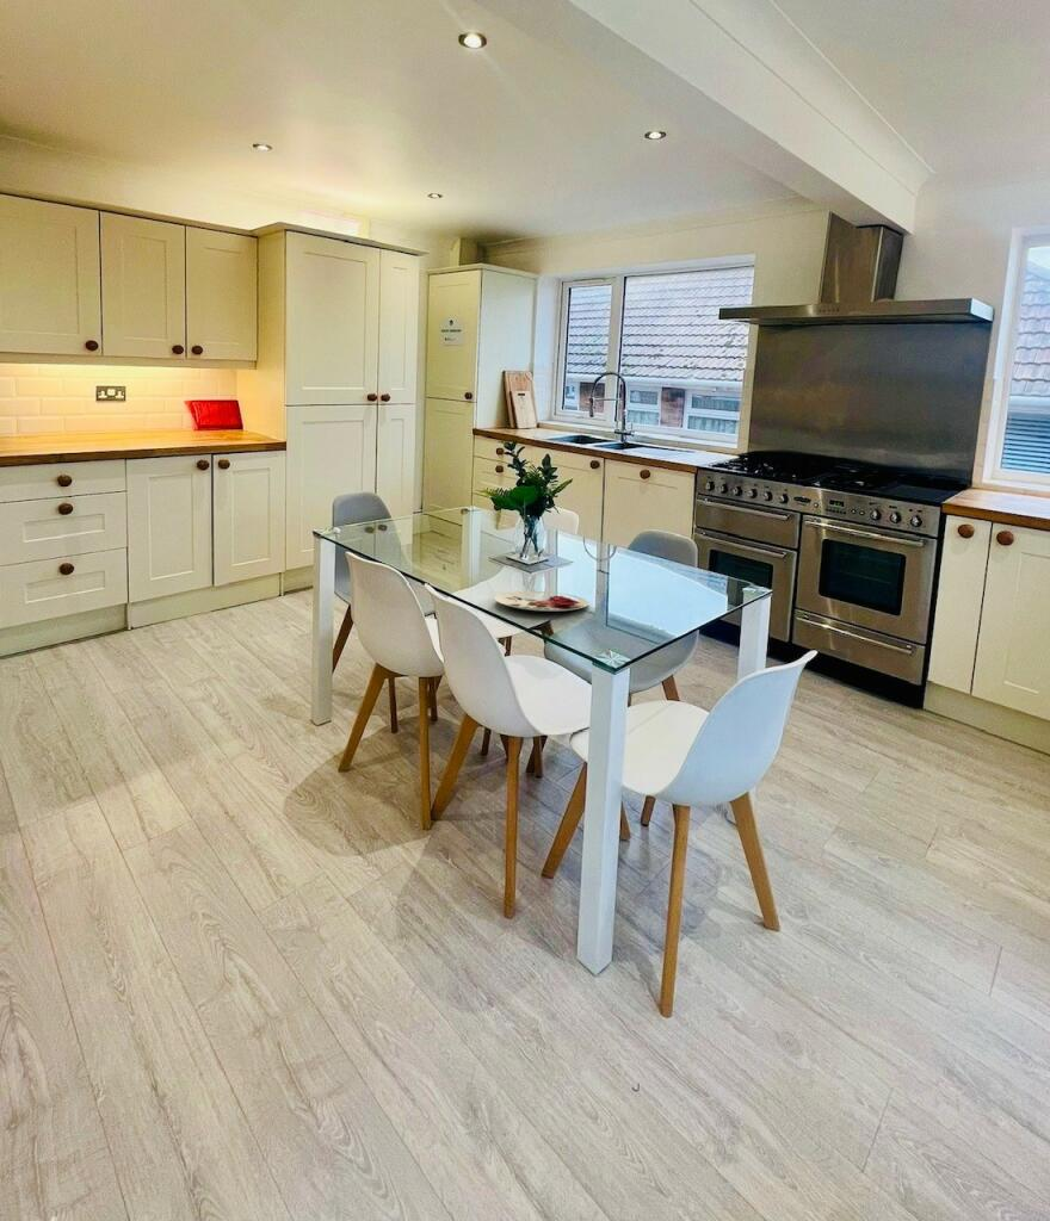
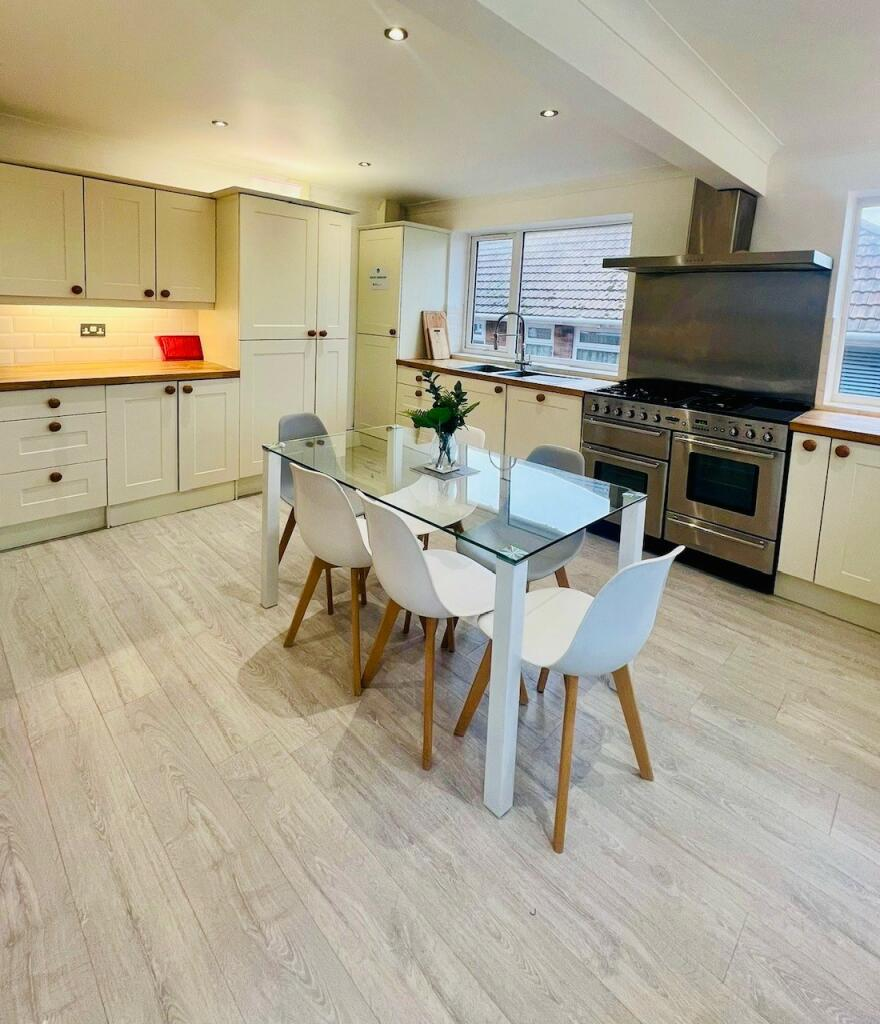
- plate (542, 600)
